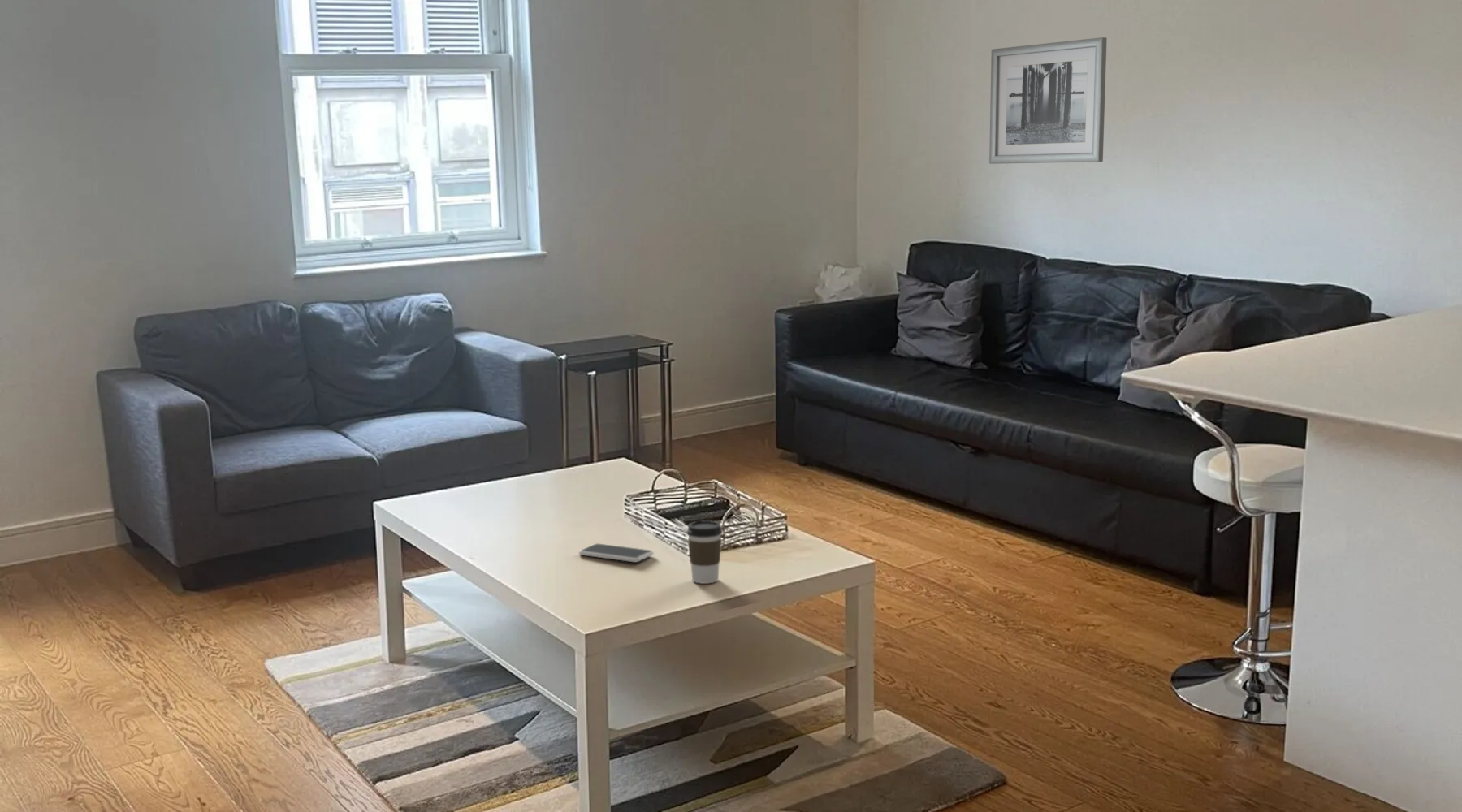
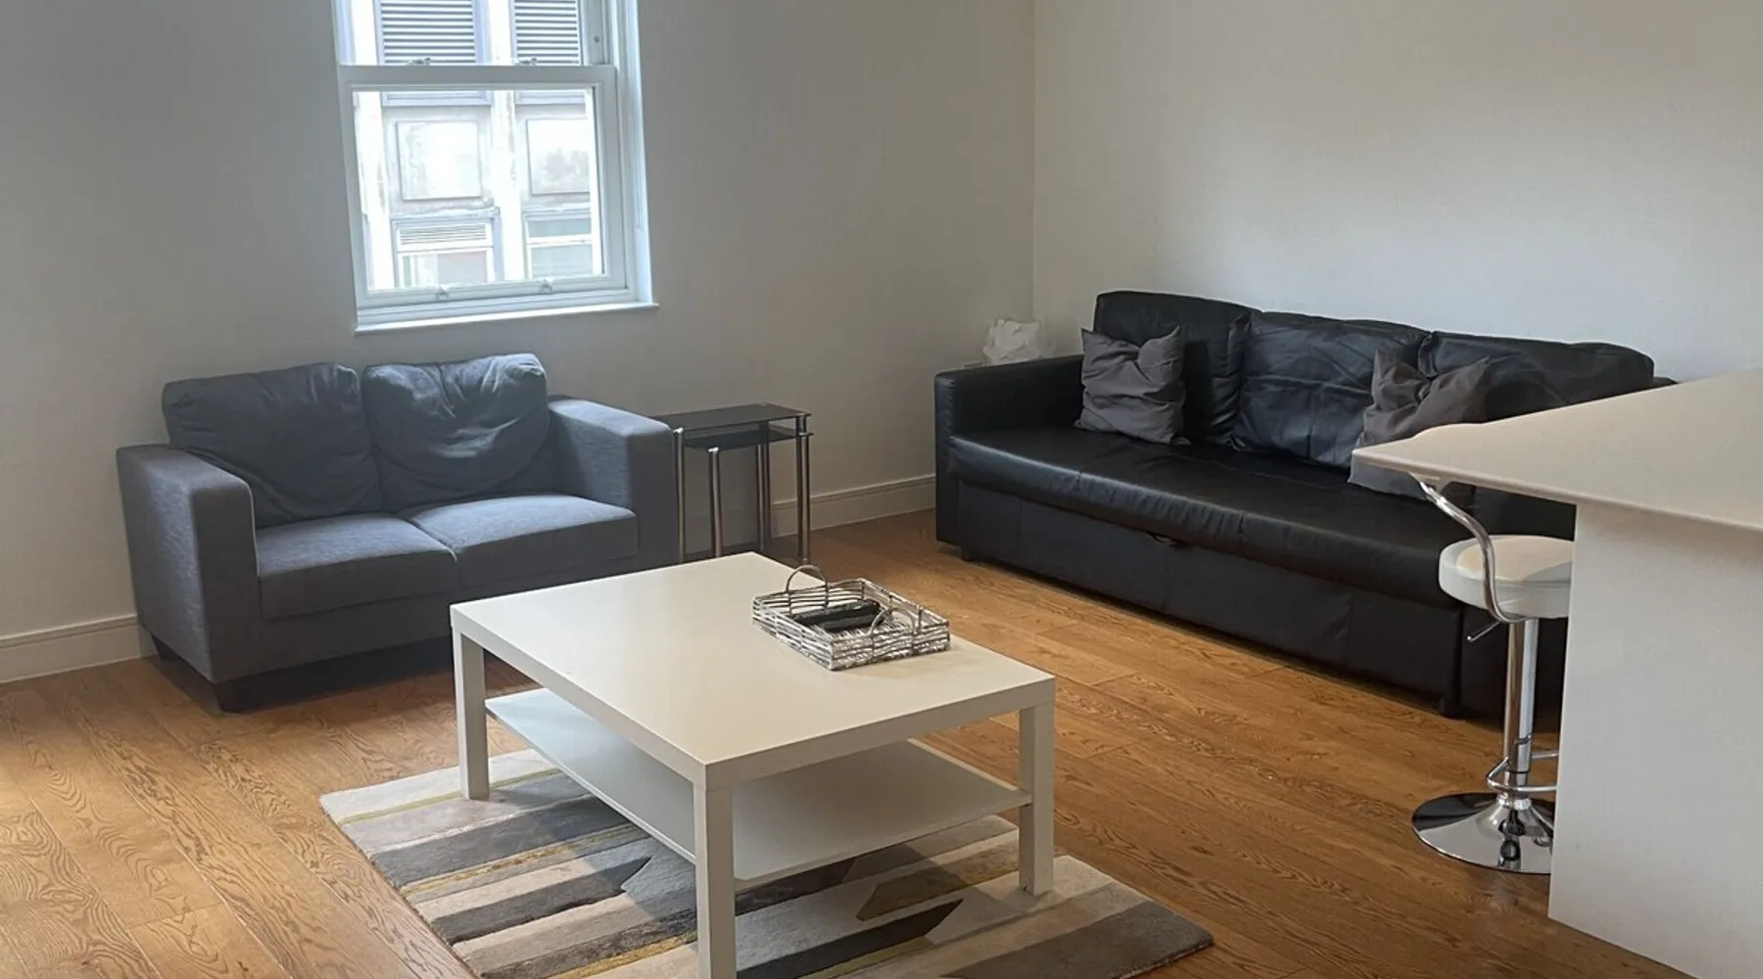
- wall art (1045, 103)
- coffee cup (704, 552)
- smartphone (616, 552)
